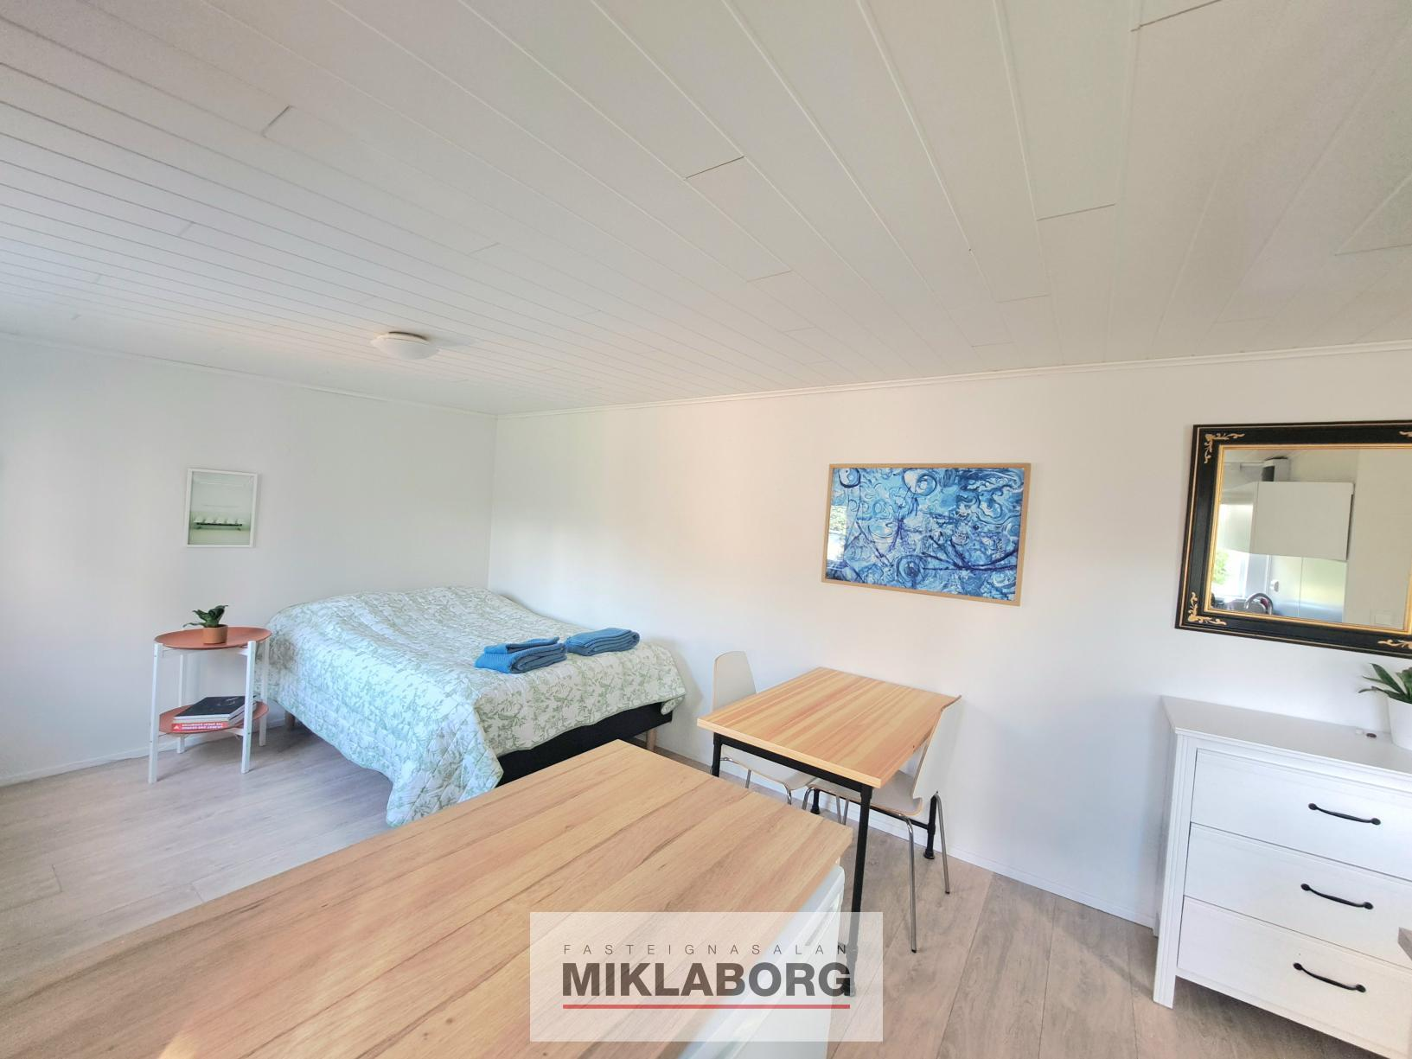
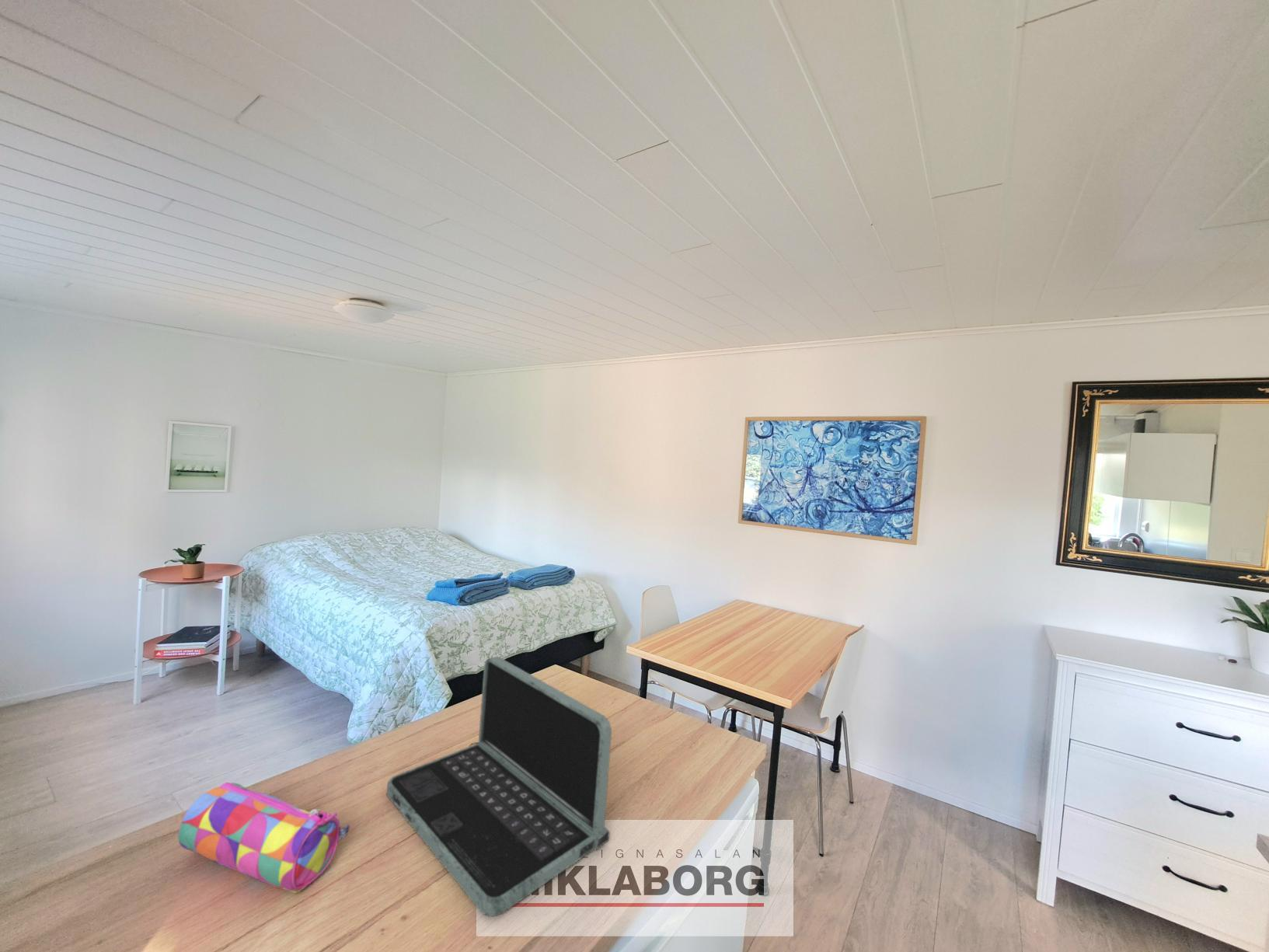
+ laptop (499, 750)
+ pencil case (264, 830)
